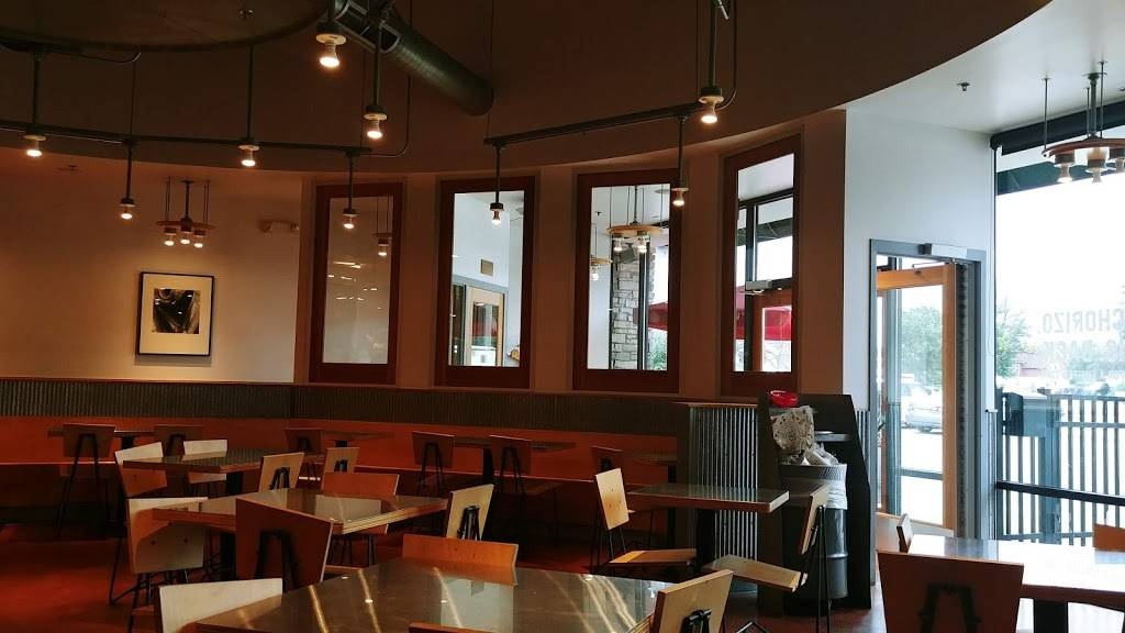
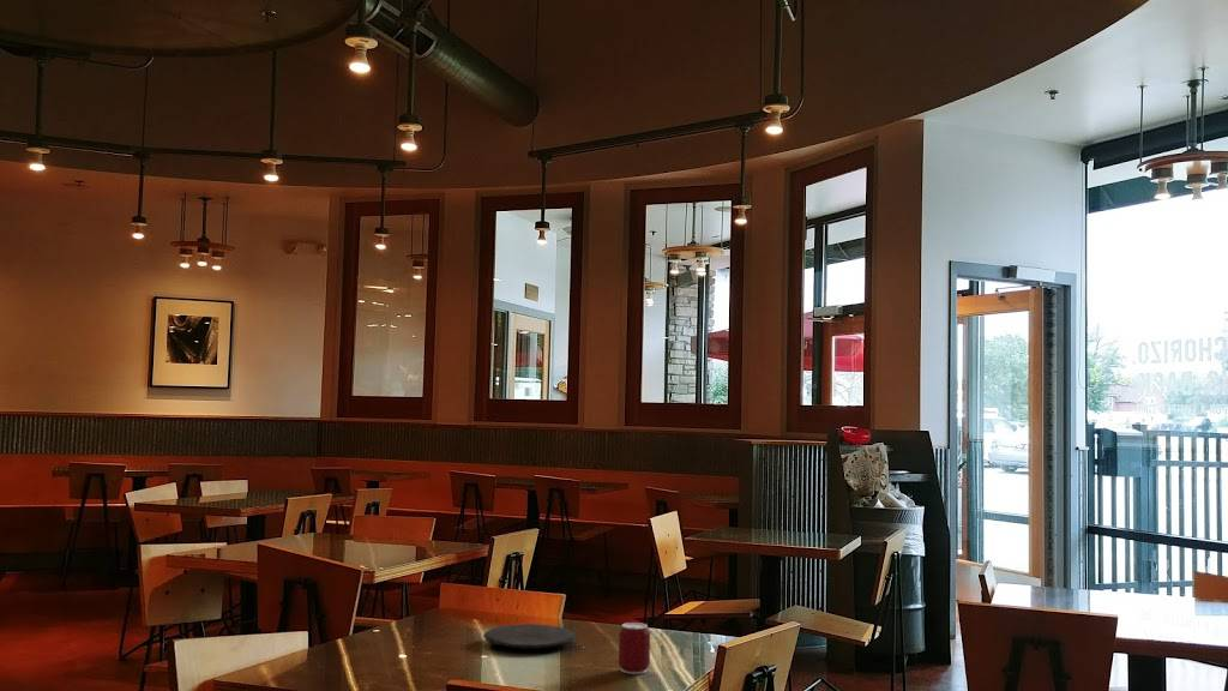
+ can (633, 648)
+ plate (529, 638)
